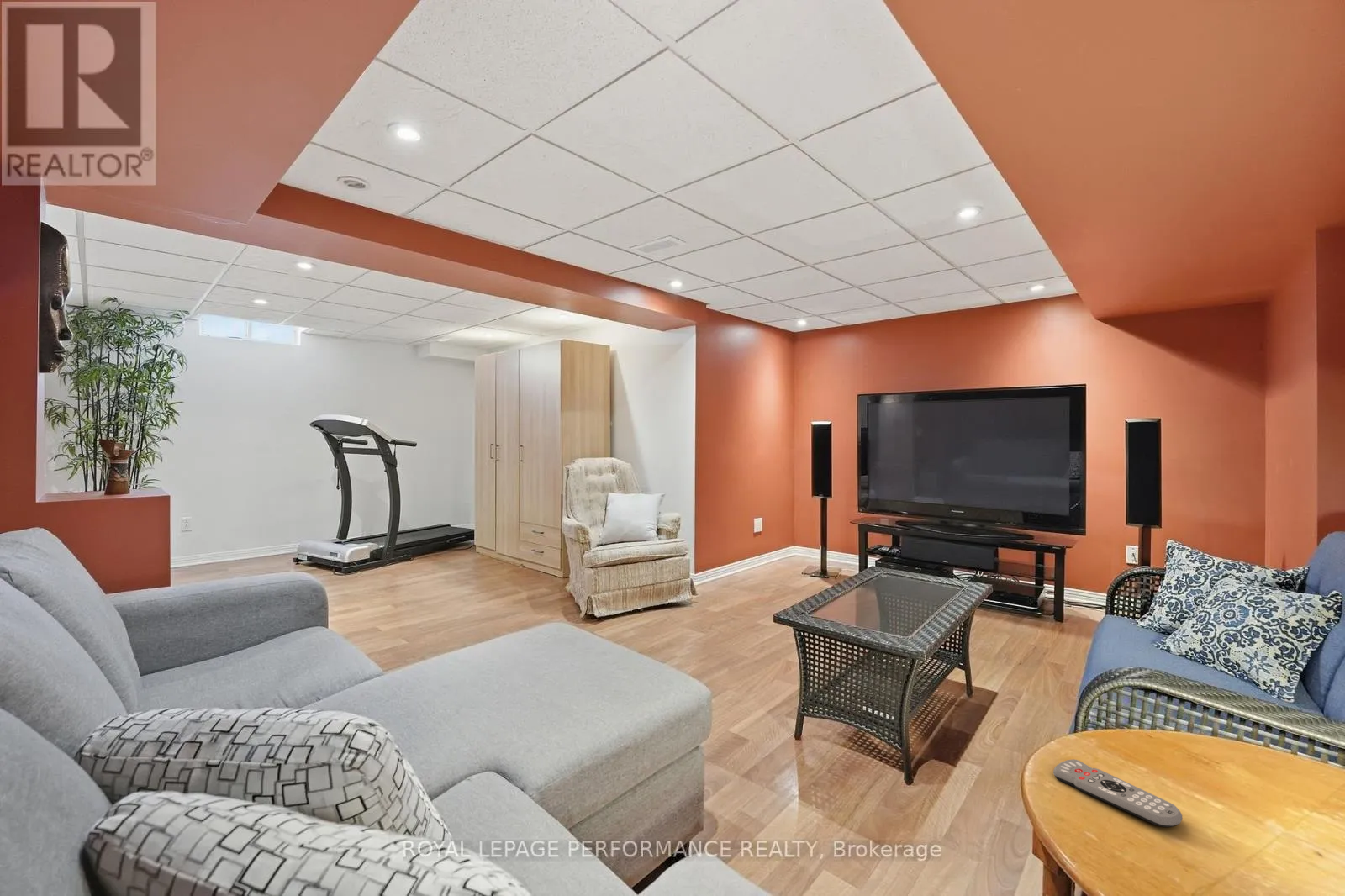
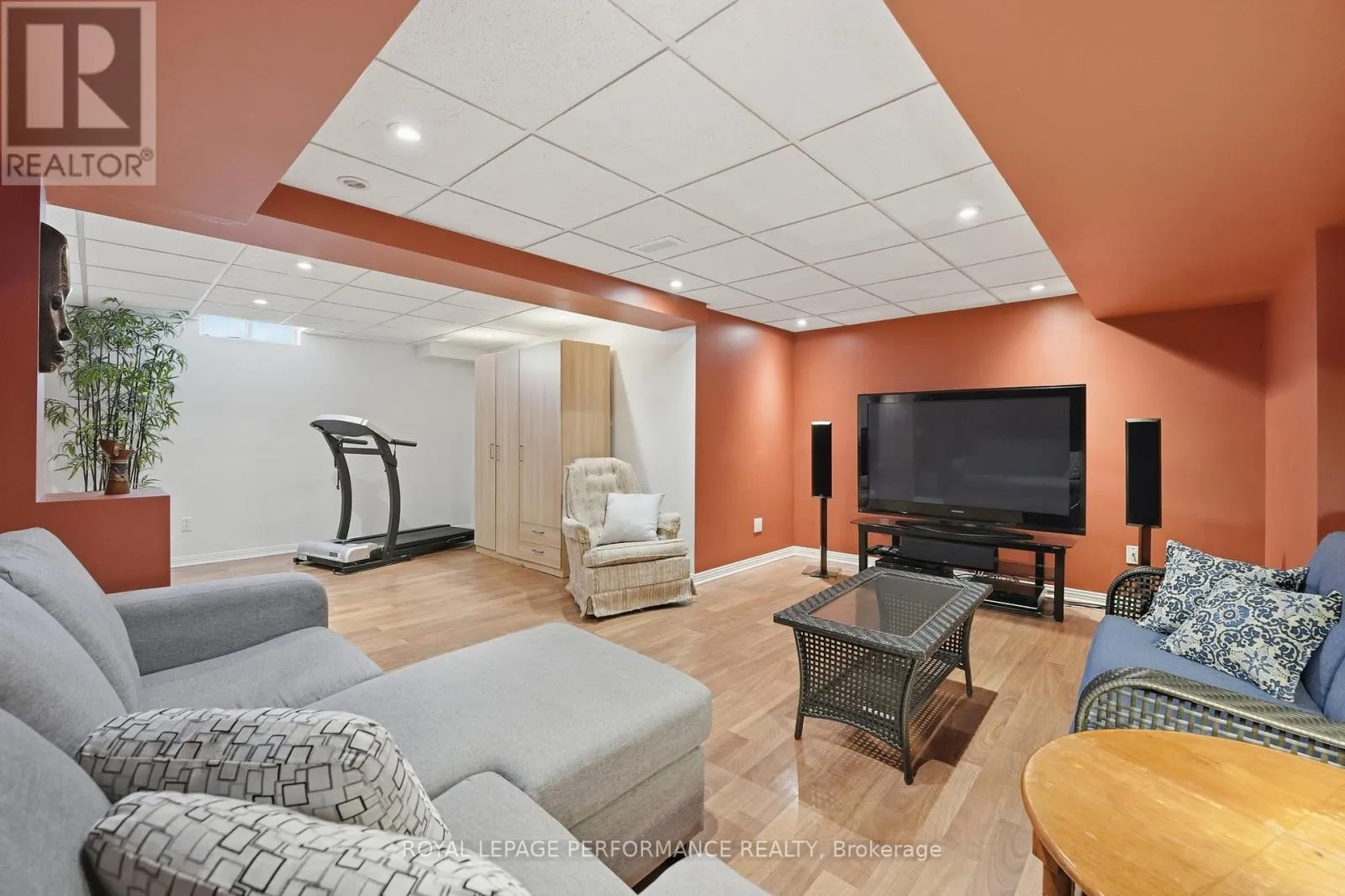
- remote control (1115, 792)
